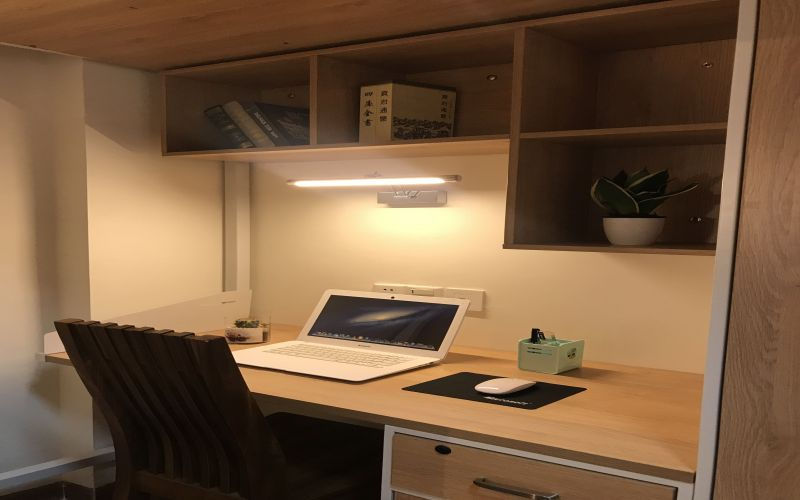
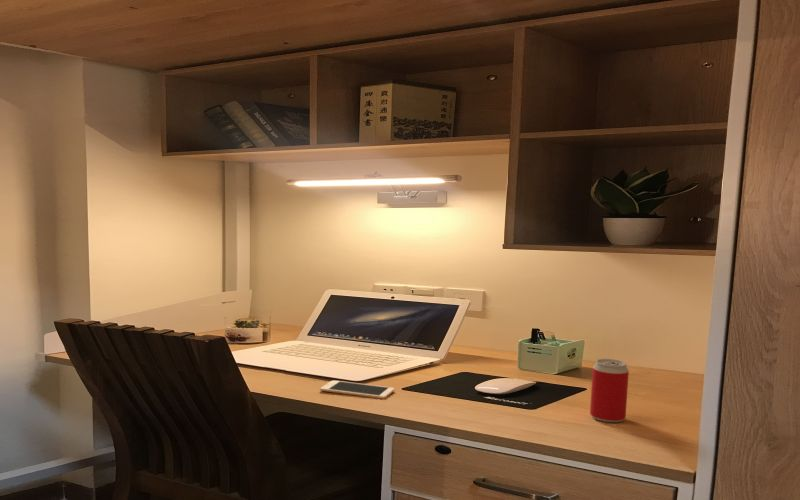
+ beverage can (609, 390)
+ cell phone (357, 389)
